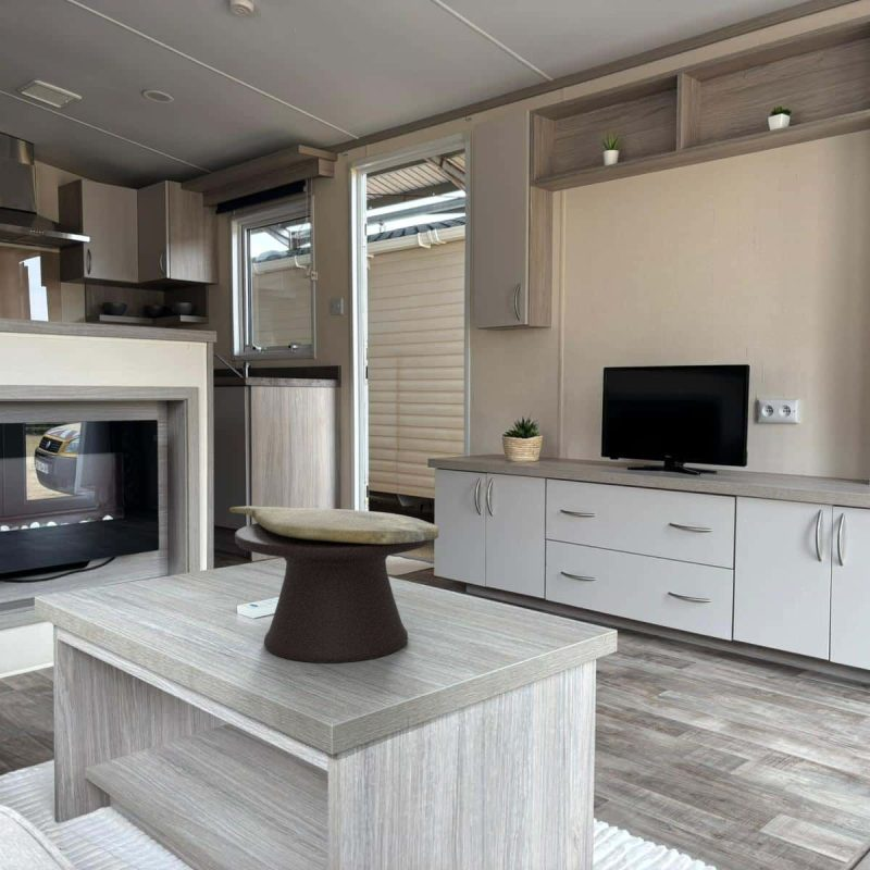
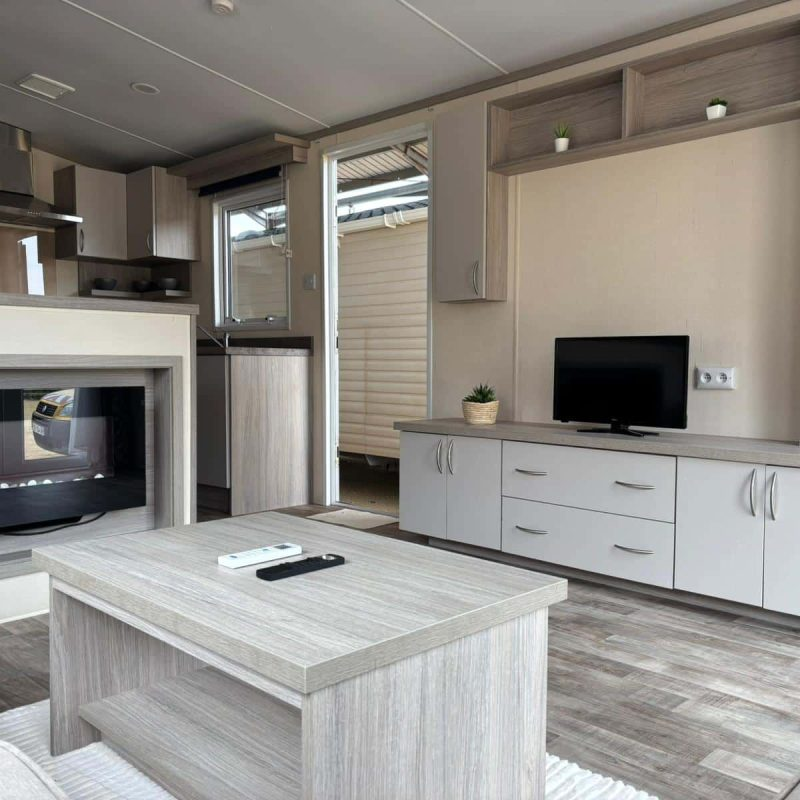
- decorative bowl (331, 574)
